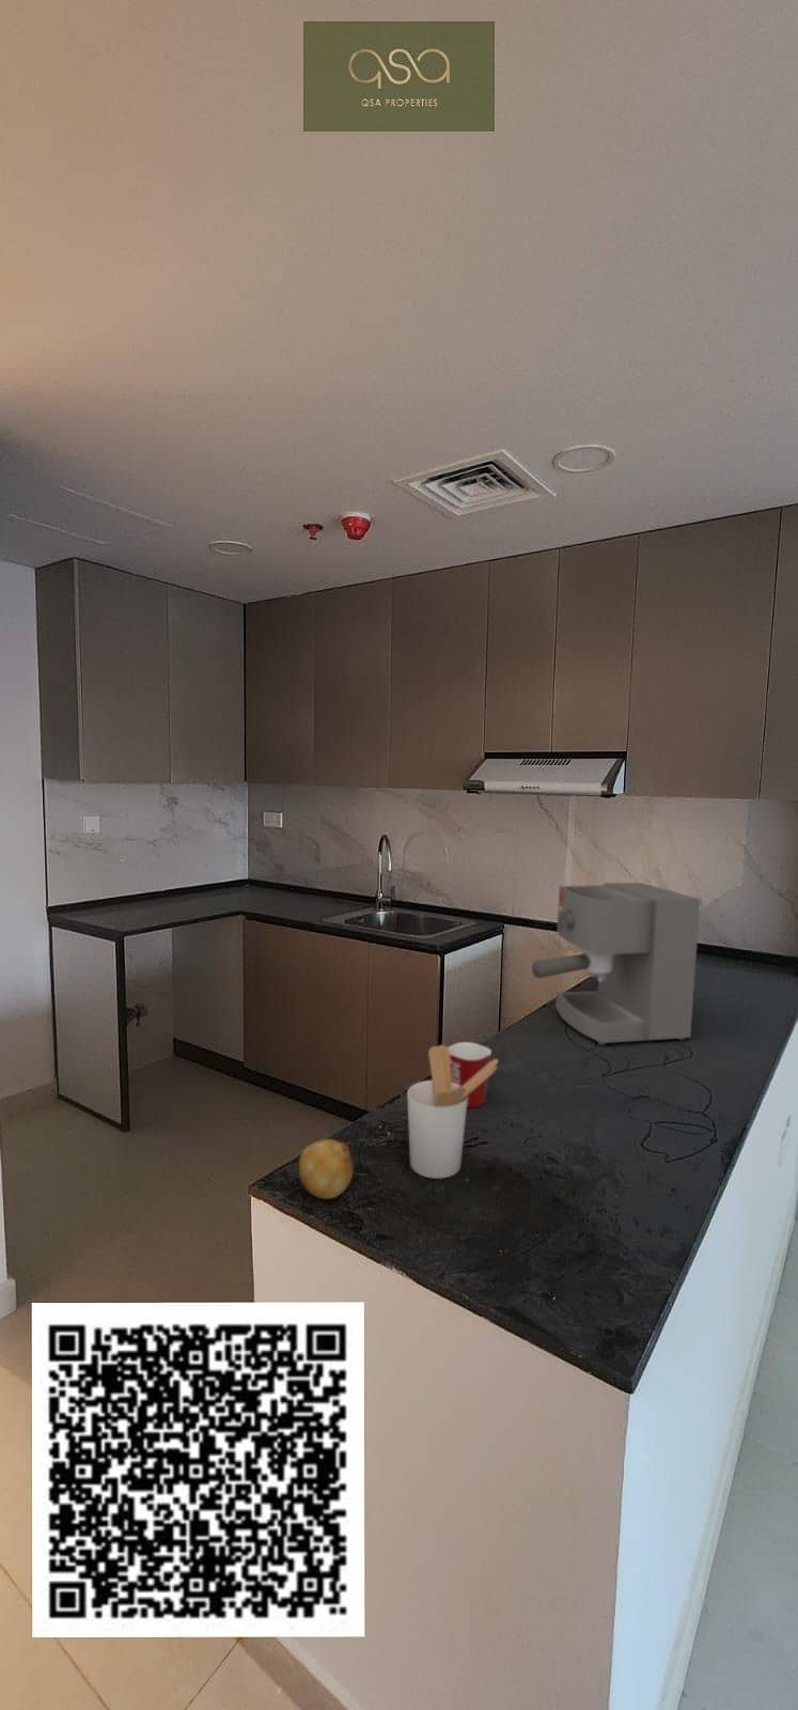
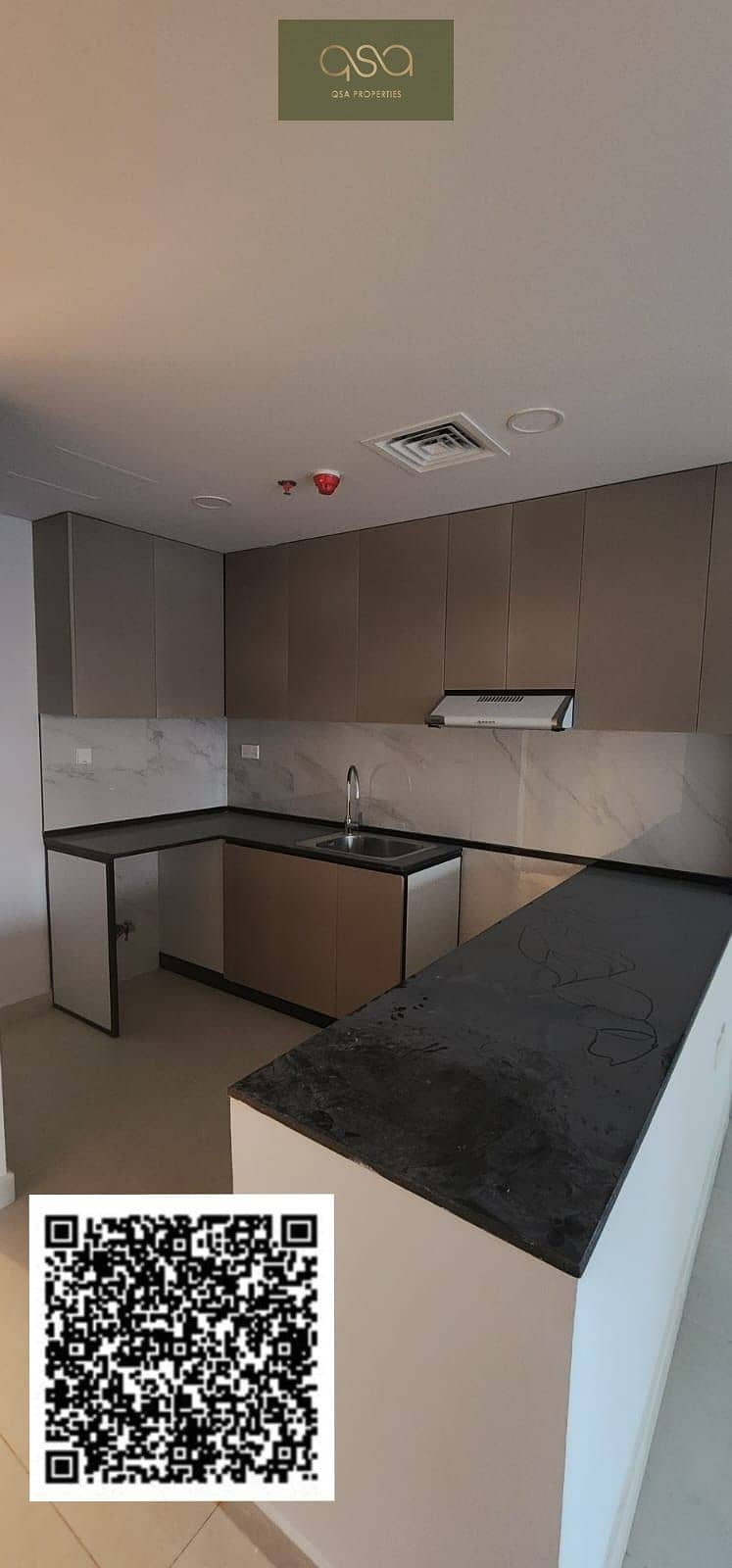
- fruit (325, 1168)
- coffee maker (619, 961)
- utensil holder (452, 1111)
- mug (459, 1072)
